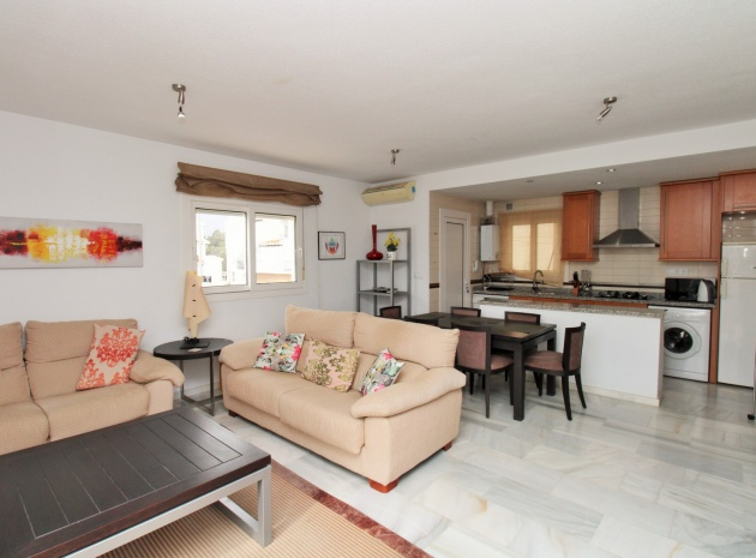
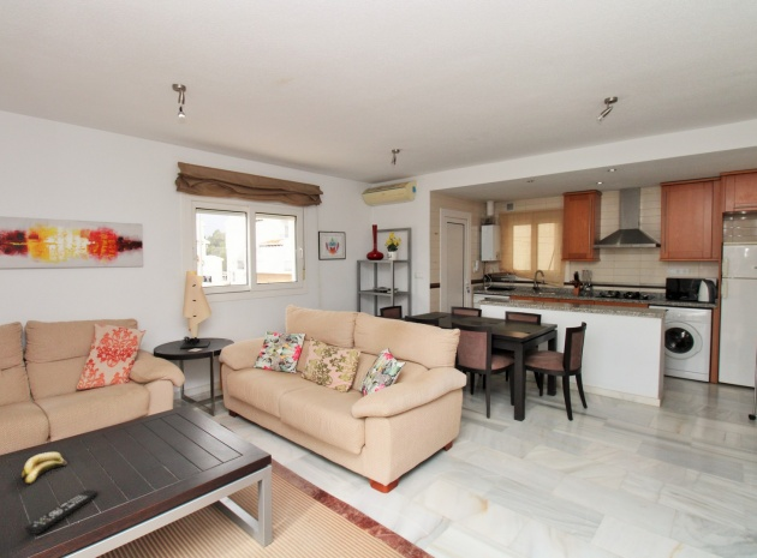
+ banana (44, 463)
+ remote control (64, 510)
